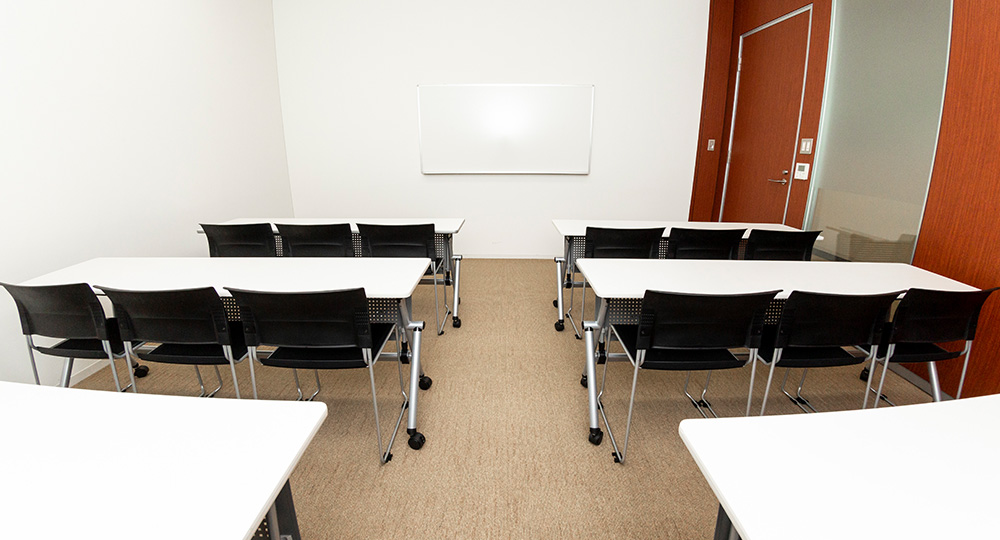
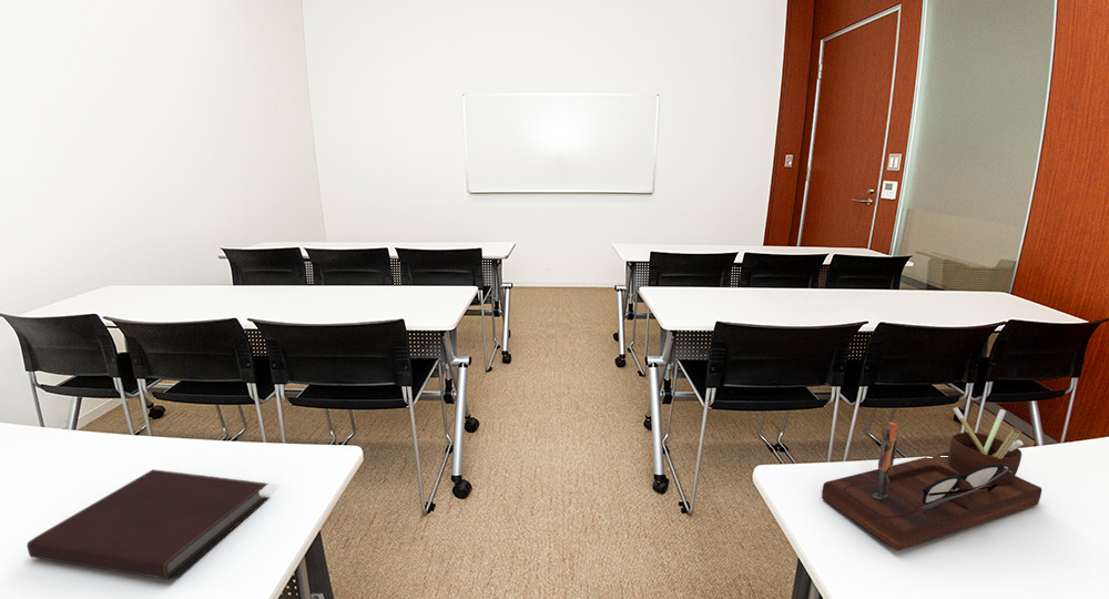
+ desk organizer (945, 457)
+ notebook (160, 518)
